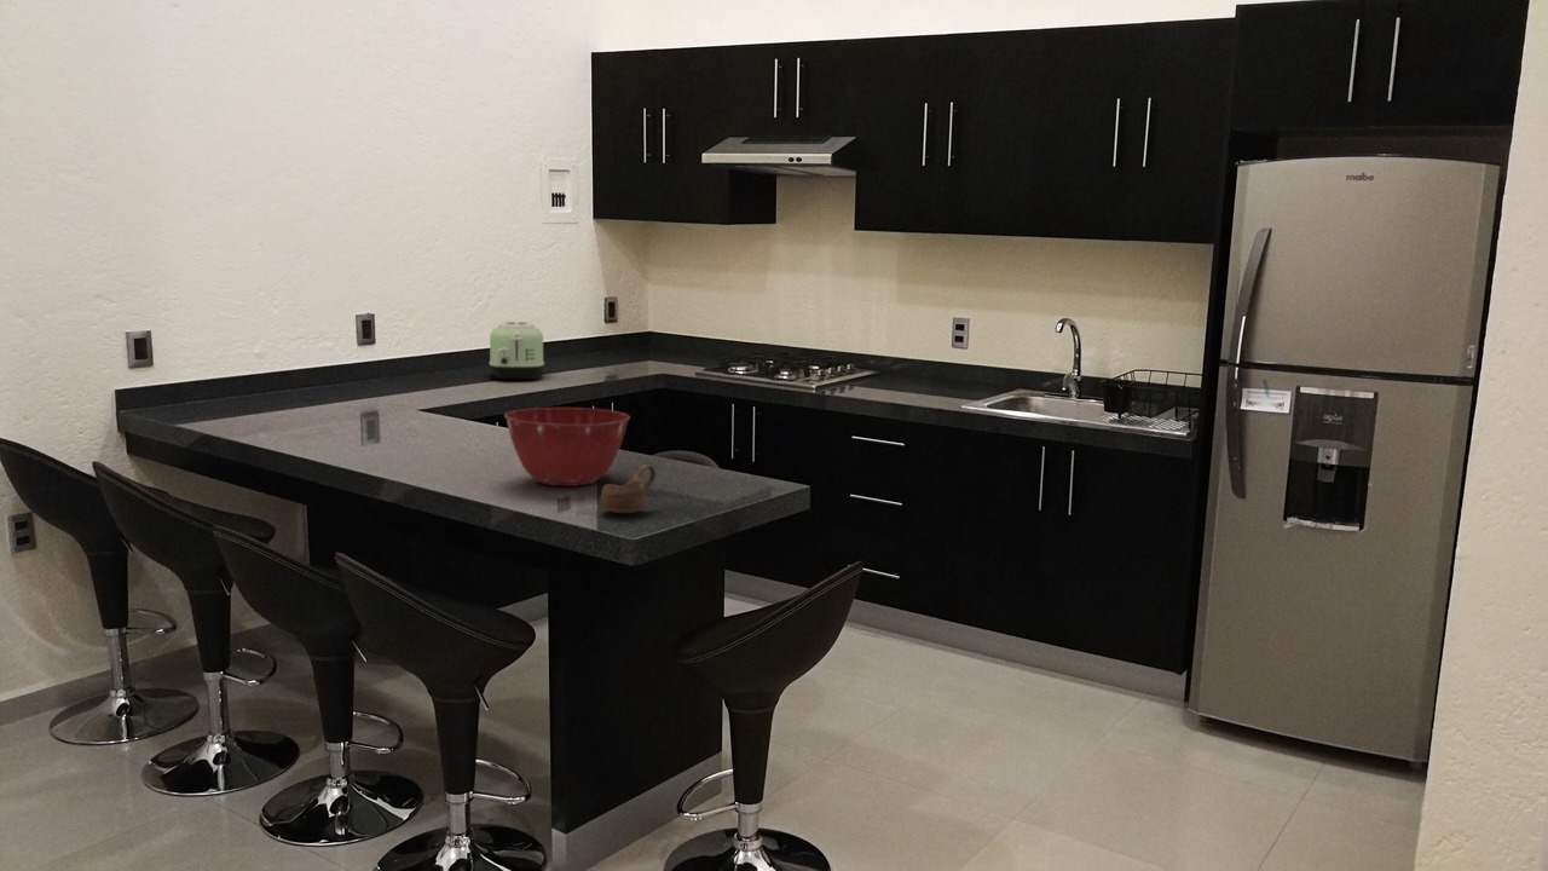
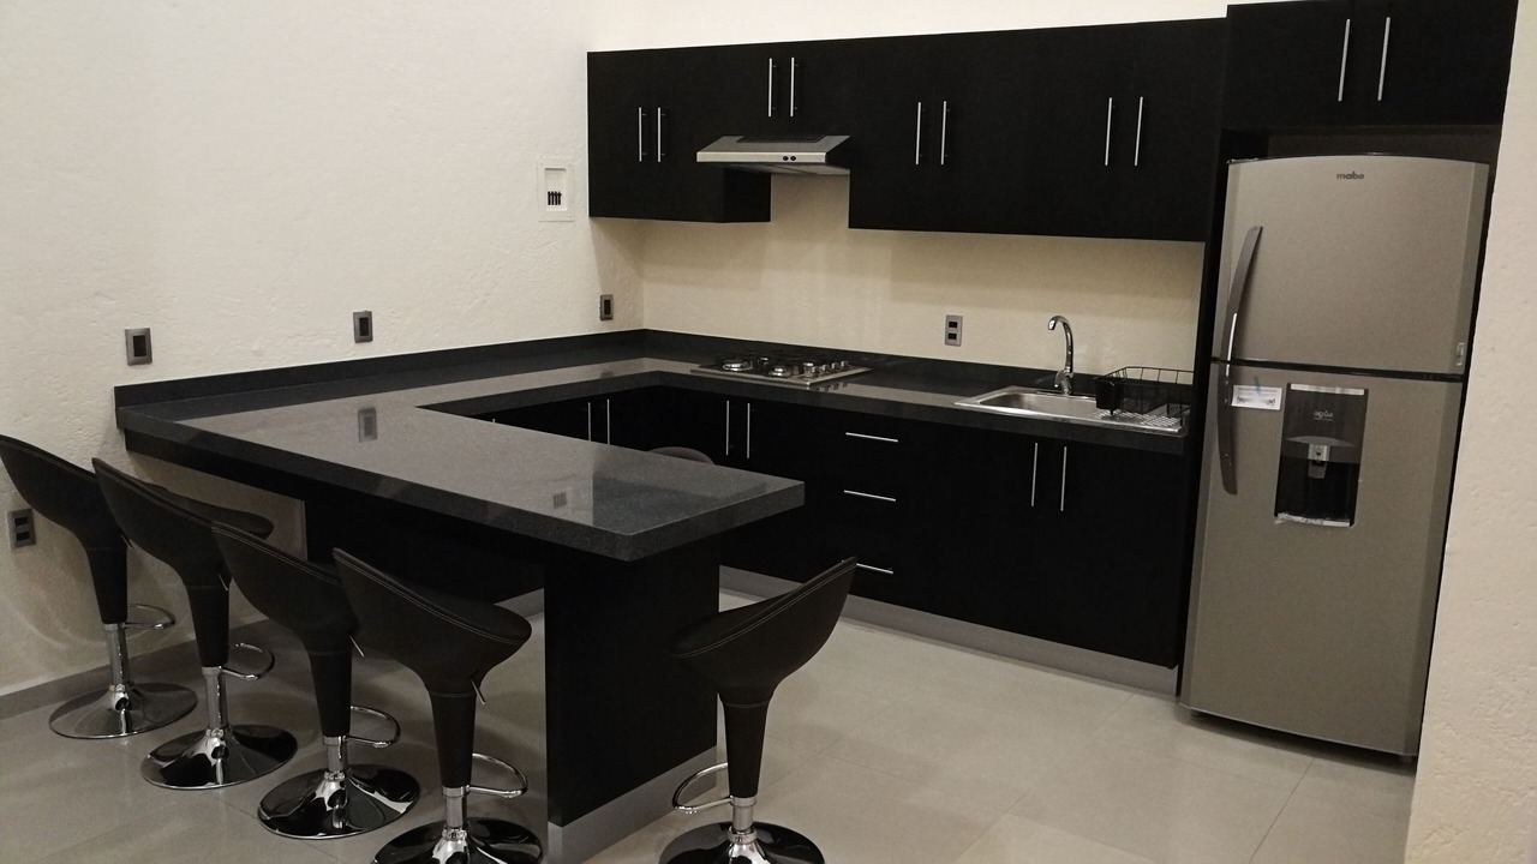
- cup (629, 490)
- toaster (516, 350)
- mixing bowl (567, 446)
